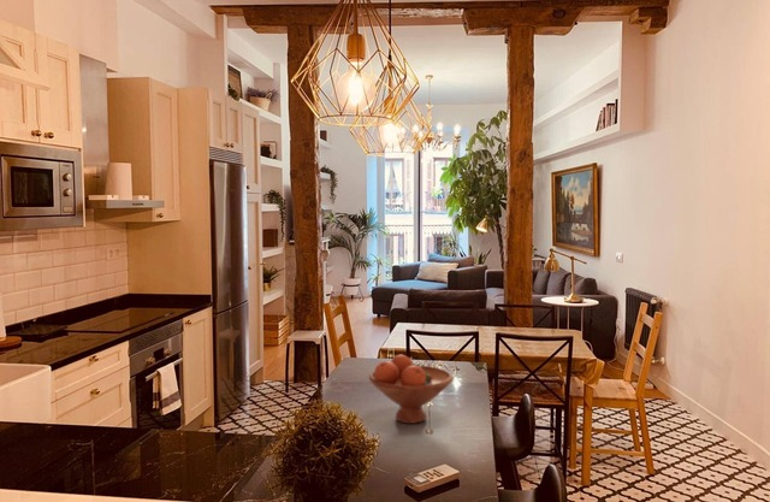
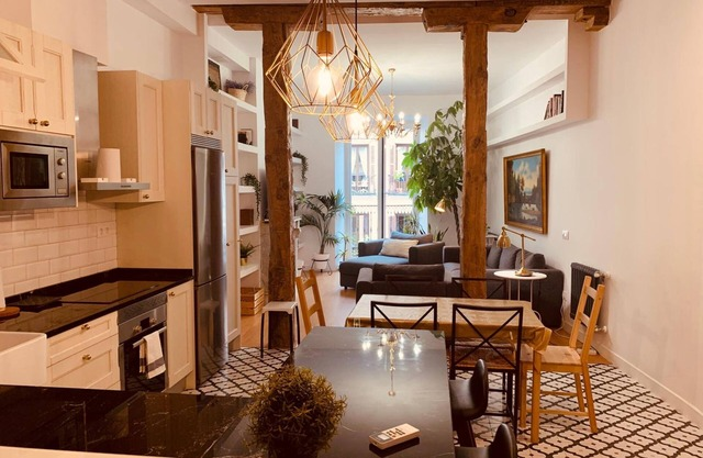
- fruit bowl (410, 388)
